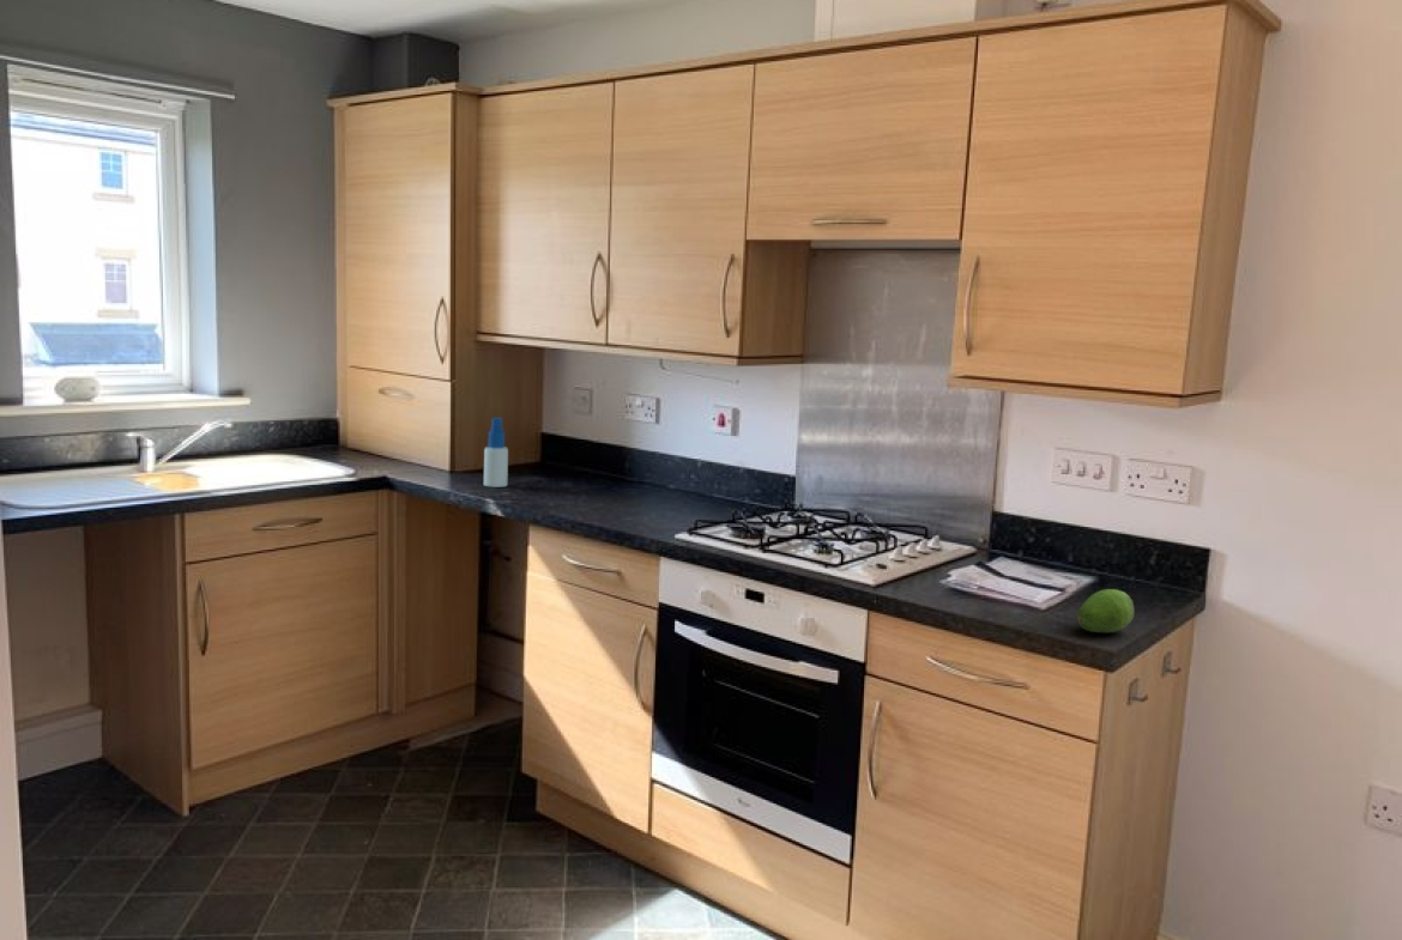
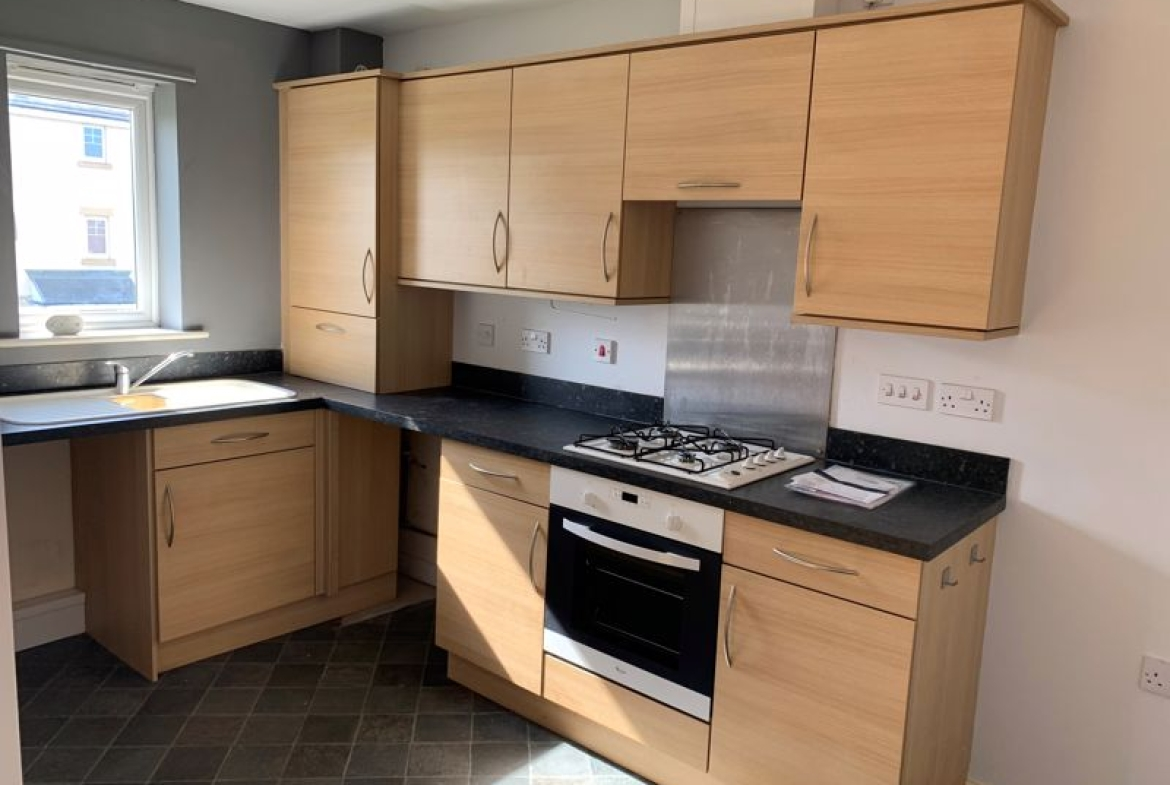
- spray bottle (496, 451)
- fruit (1106, 611)
